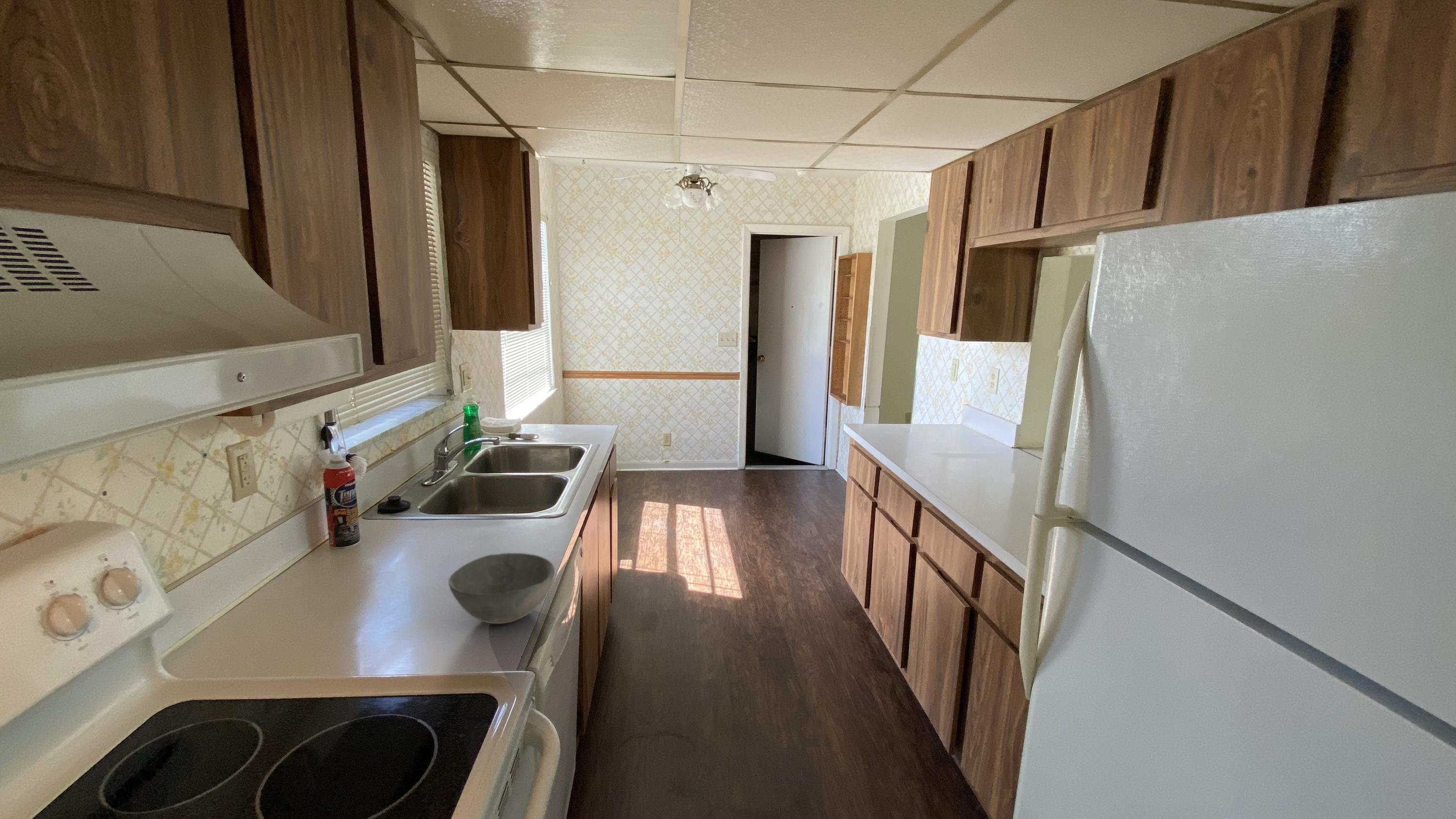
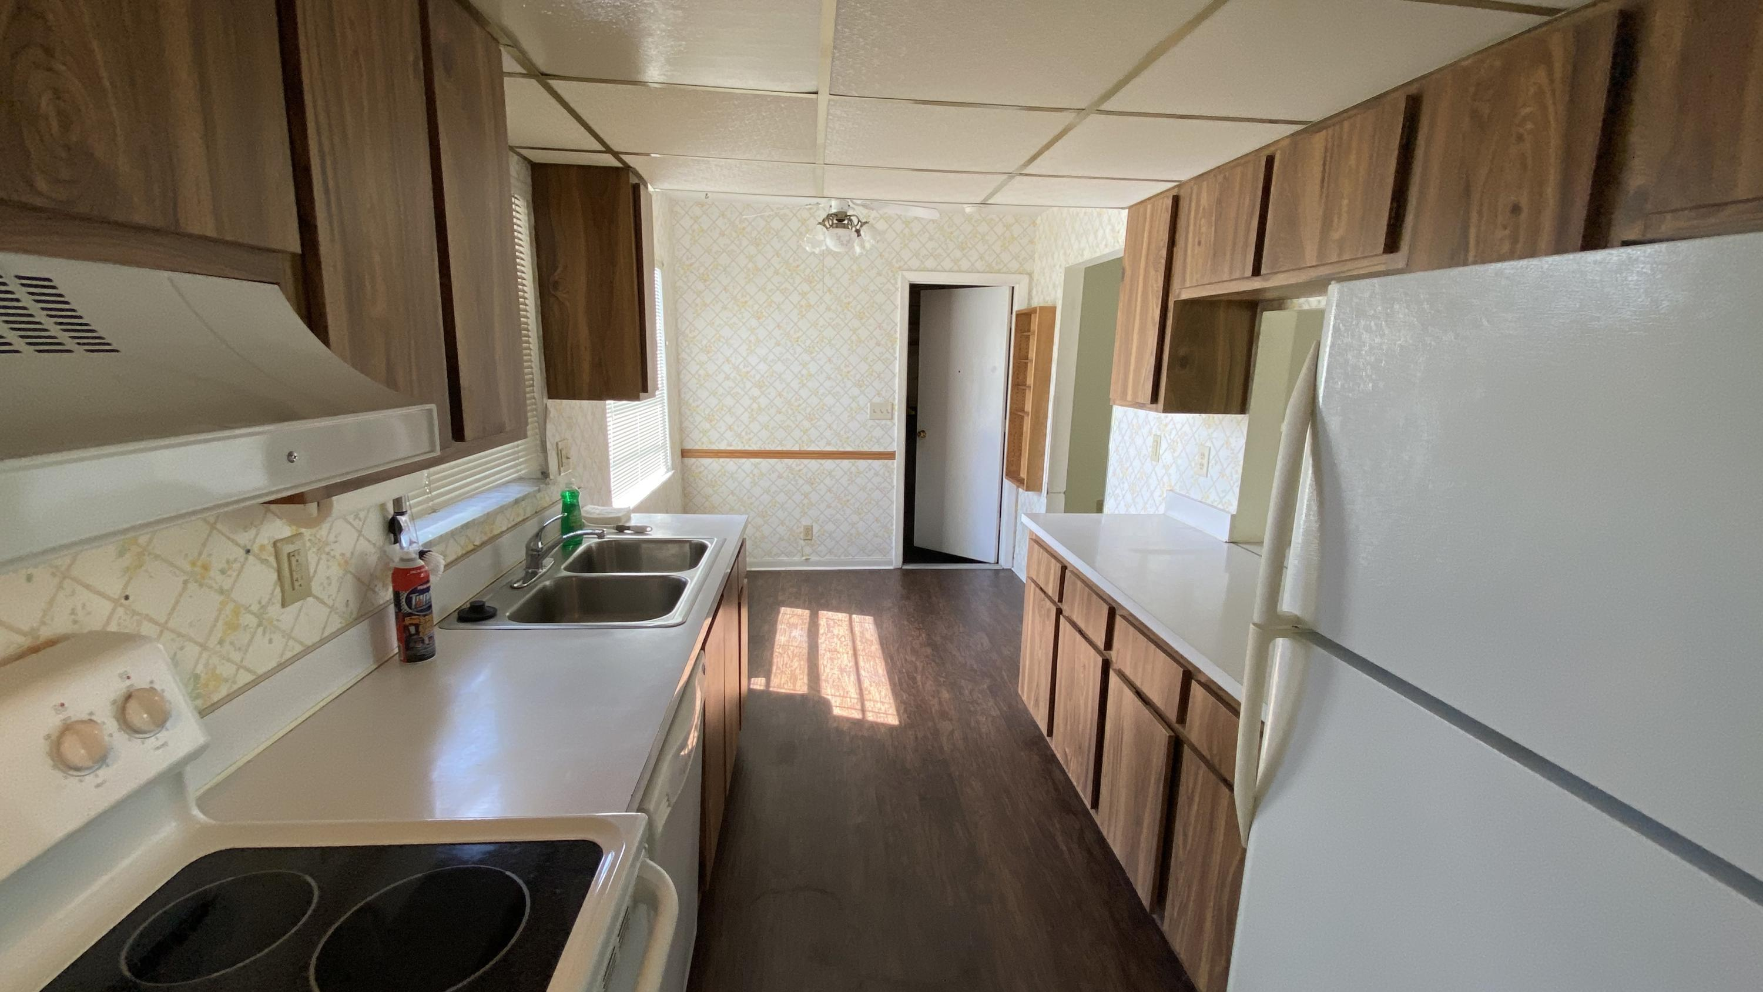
- bowl (504, 593)
